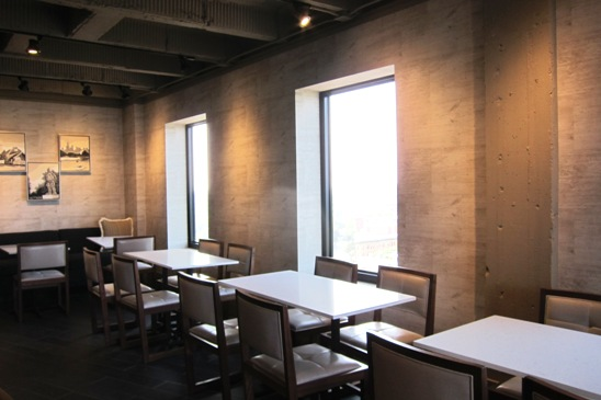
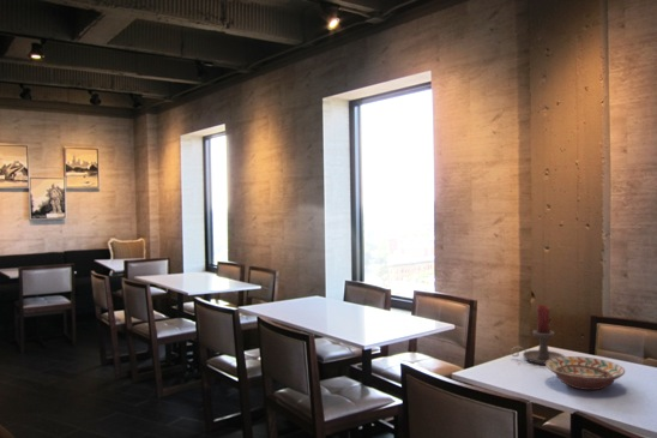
+ decorative bowl (584, 374)
+ candle holder (537, 332)
